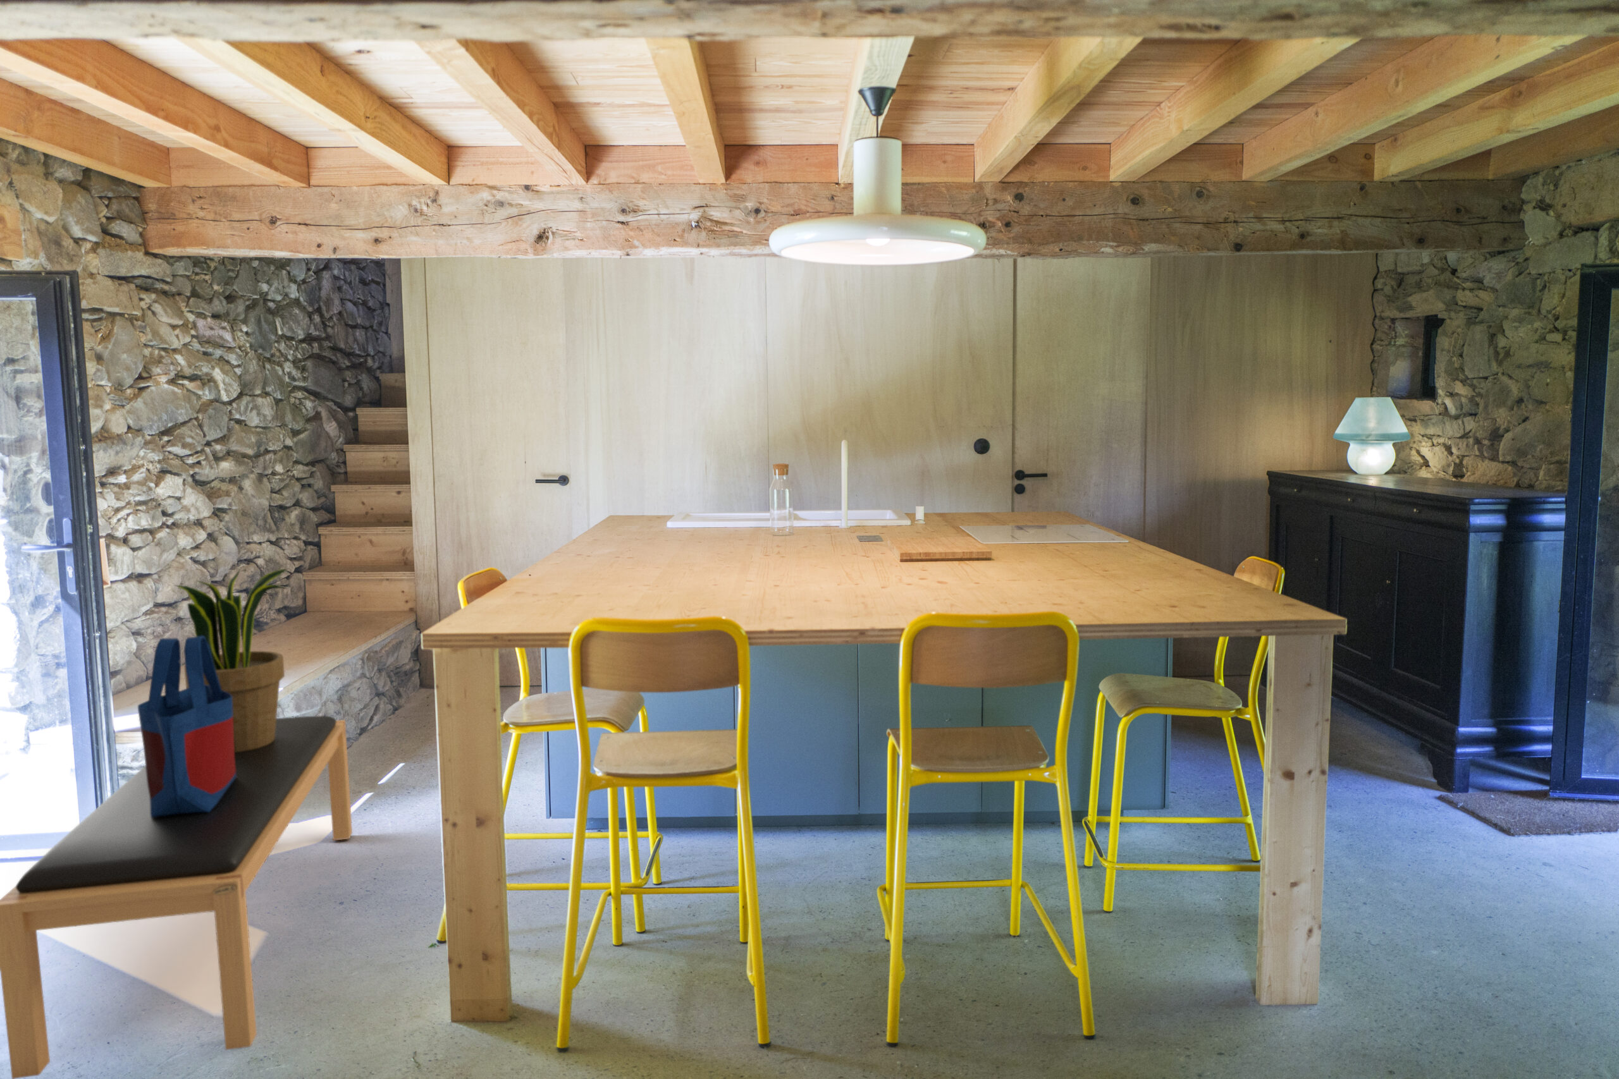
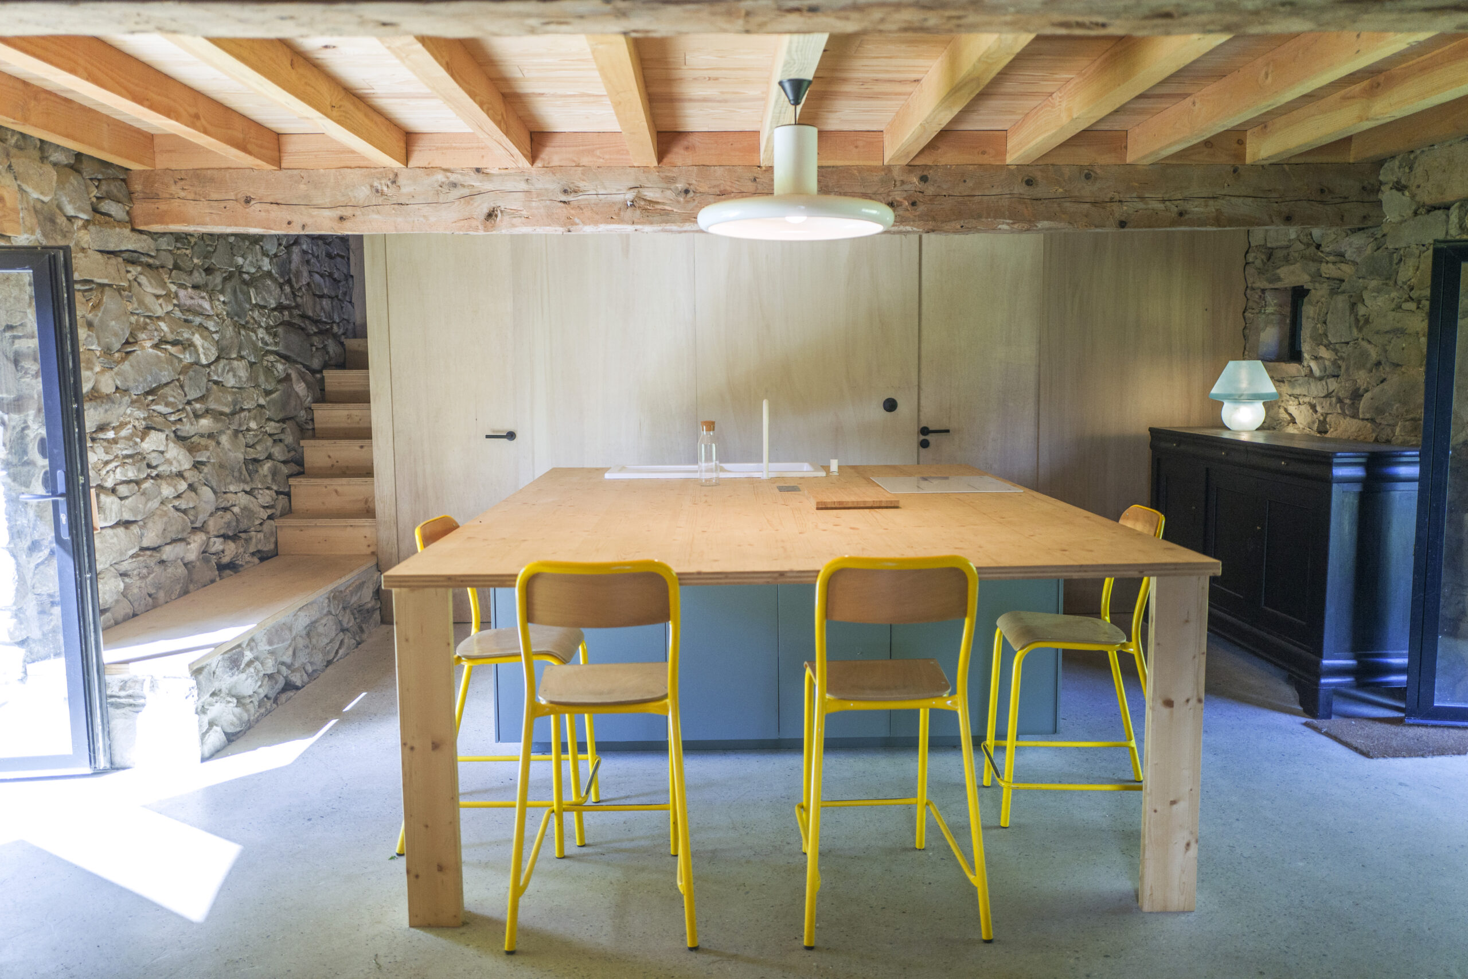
- potted plant (239, 655)
- tote bag (188, 717)
- bench (213, 851)
